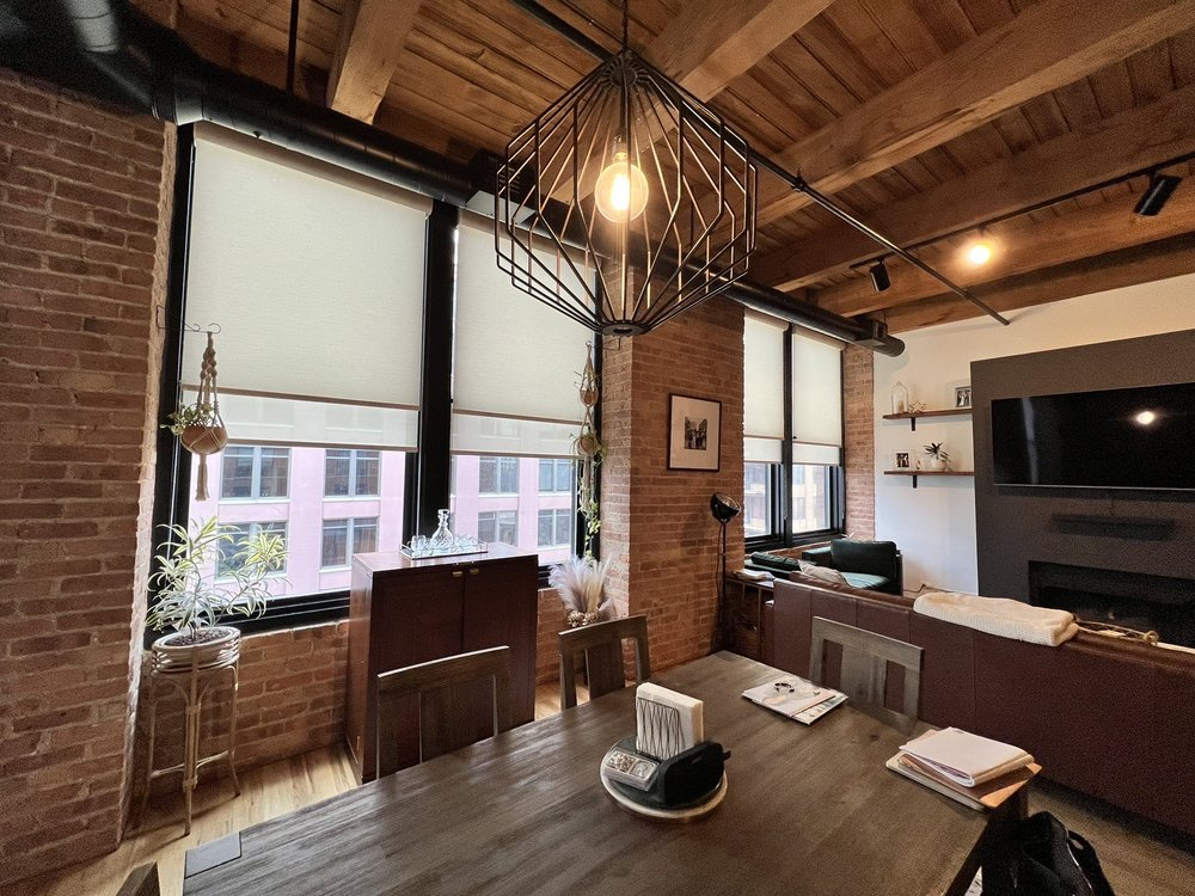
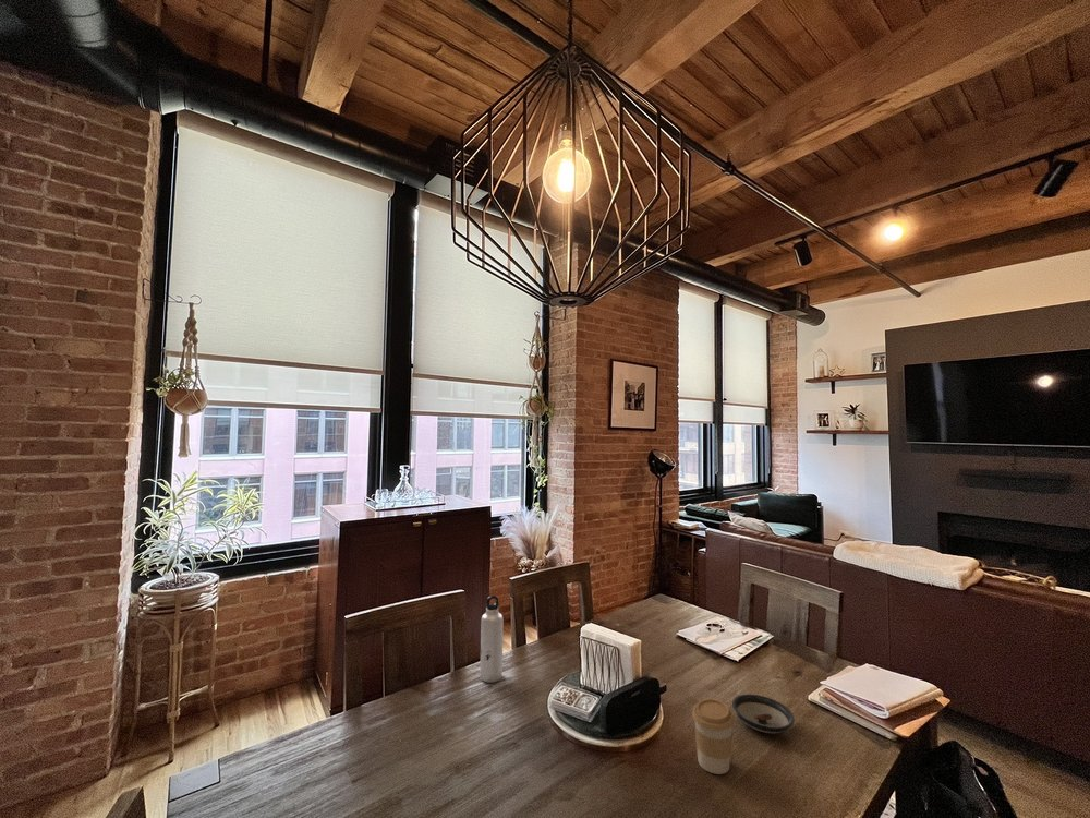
+ water bottle (492, 636)
+ saucer (762, 717)
+ coffee cup (713, 734)
